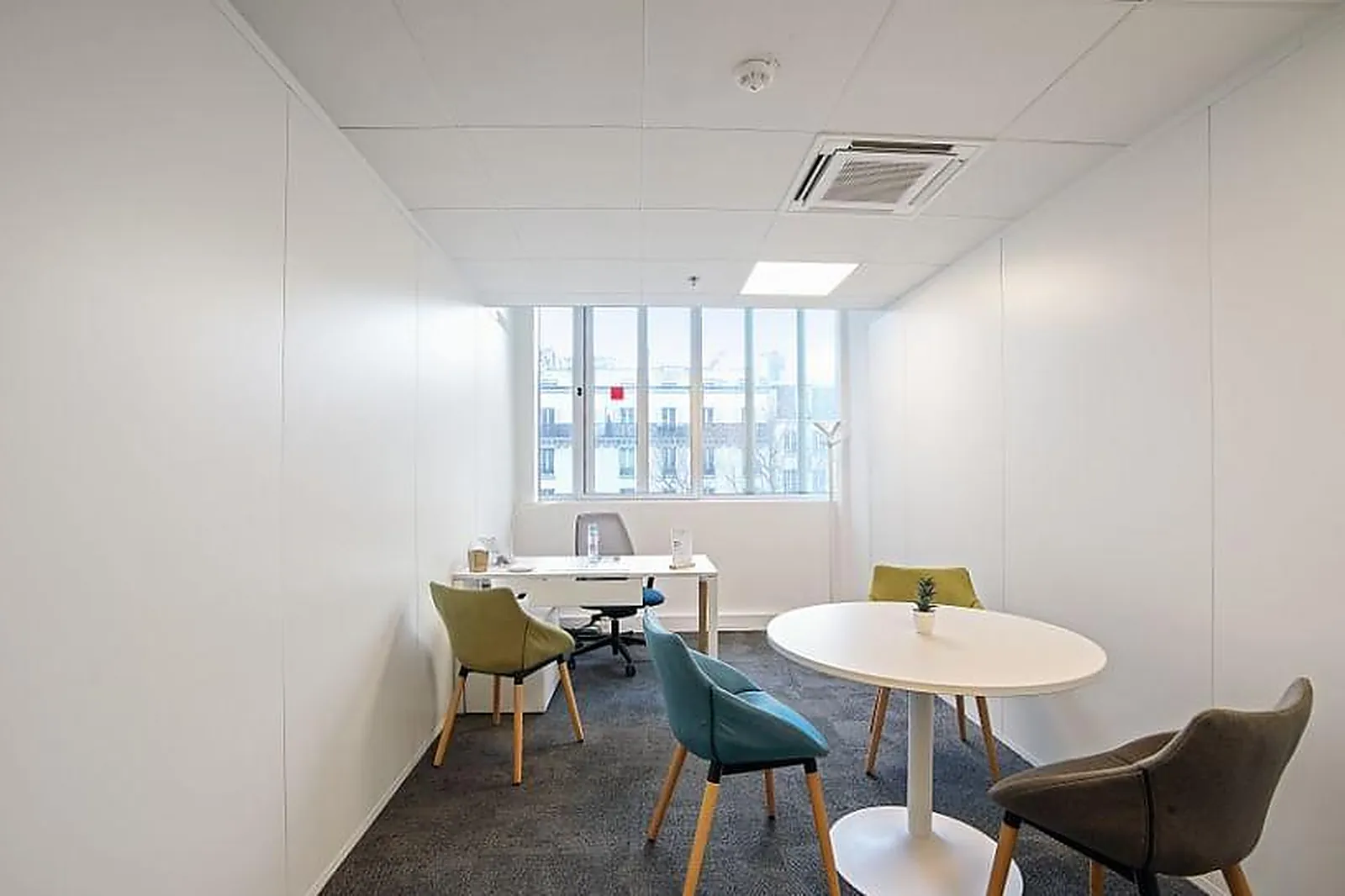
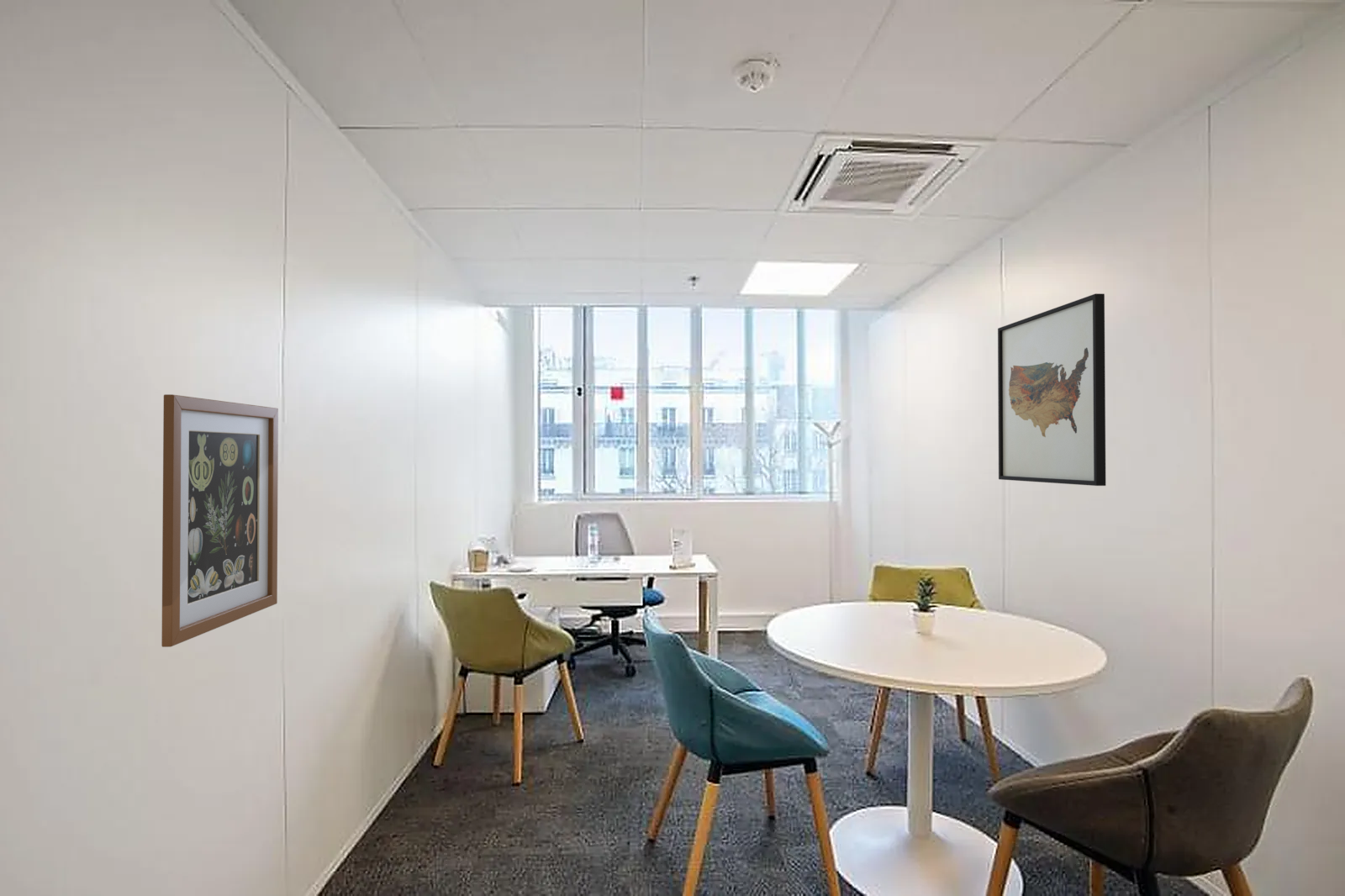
+ wall art (227, 512)
+ wall art (1045, 397)
